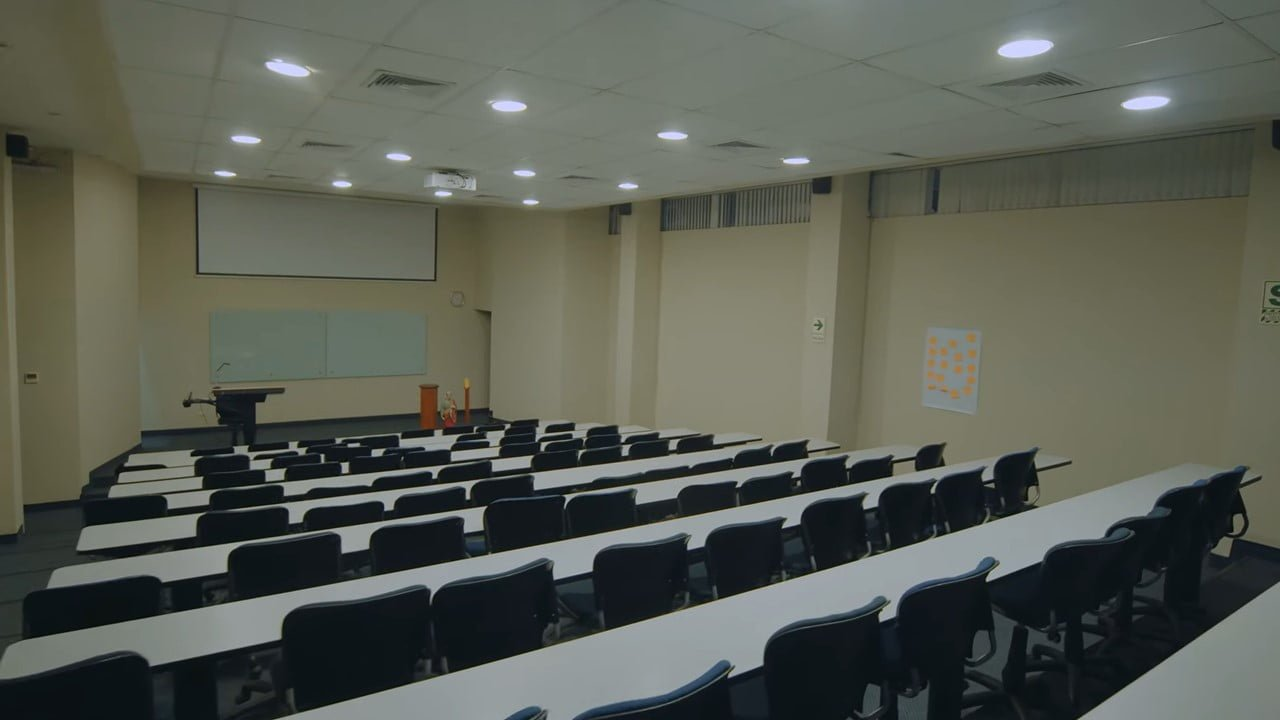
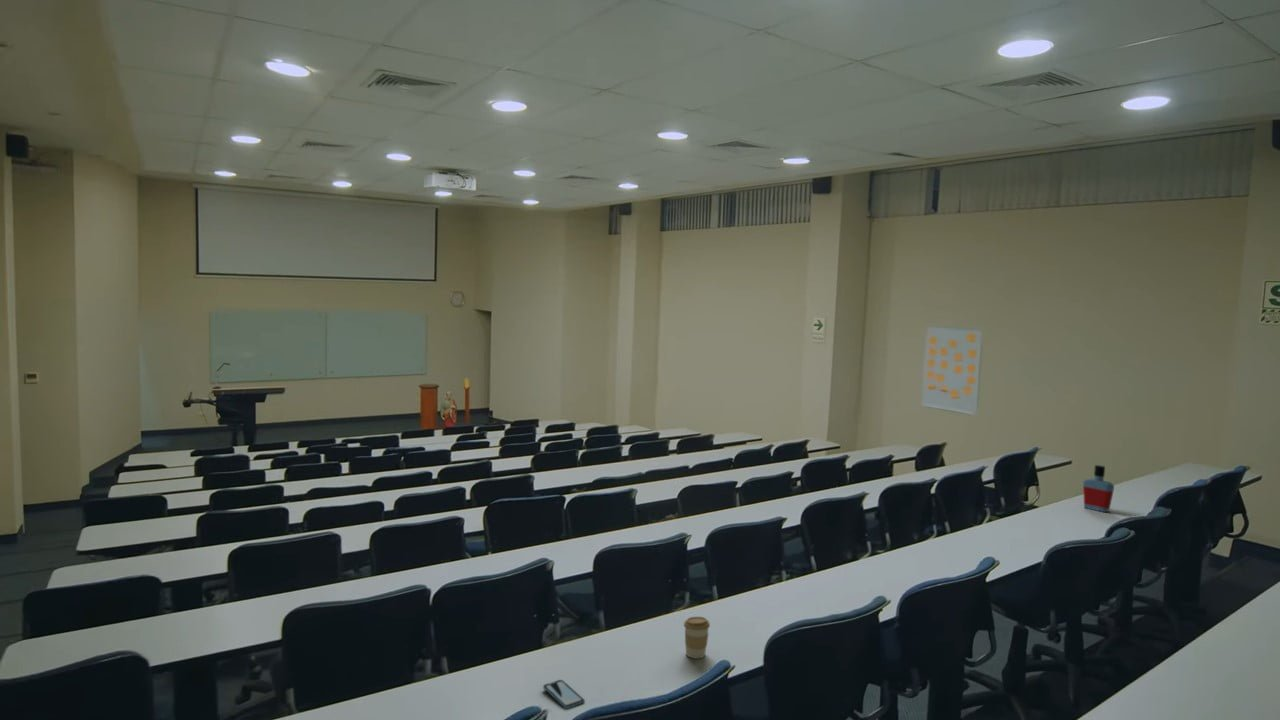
+ smartphone (563, 693)
+ coffee cup (696, 636)
+ bottle (1098, 487)
